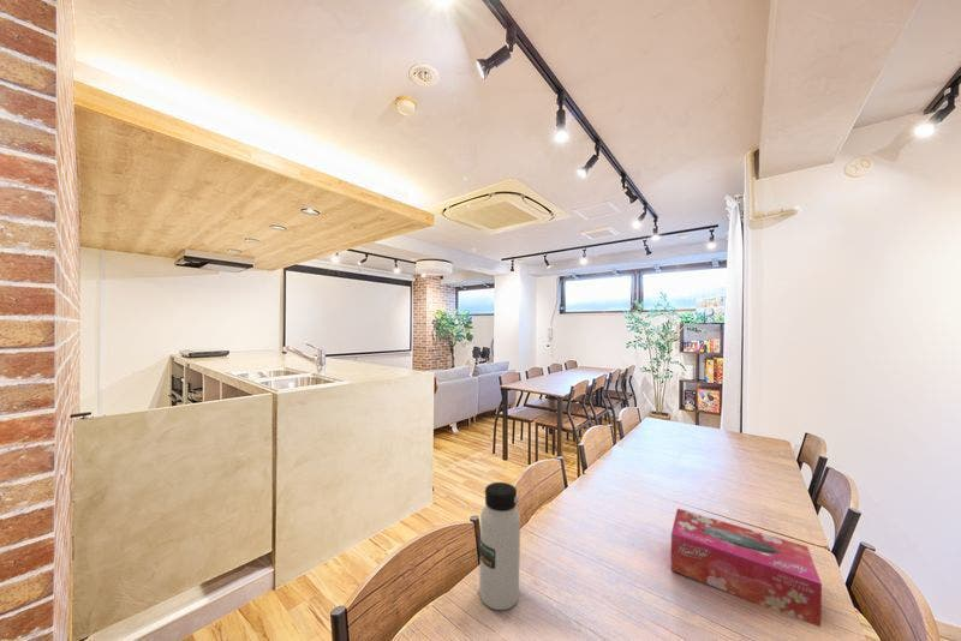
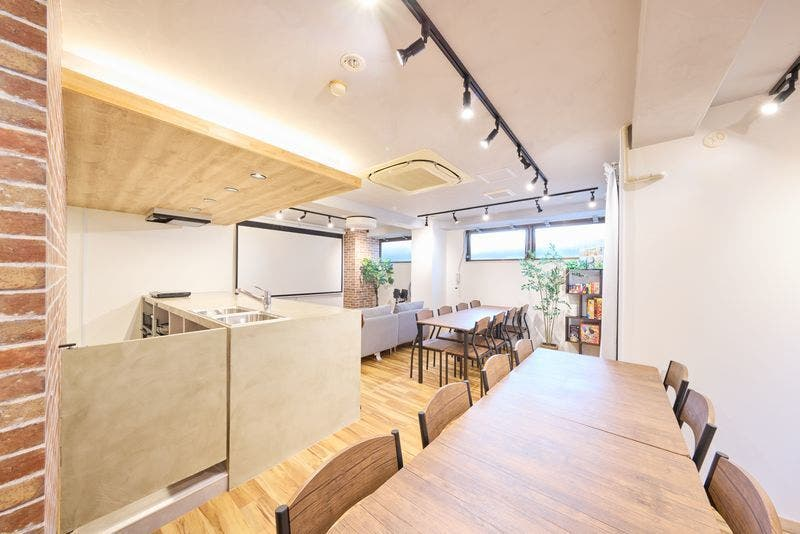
- water bottle (500, 540)
- tissue box (736, 558)
